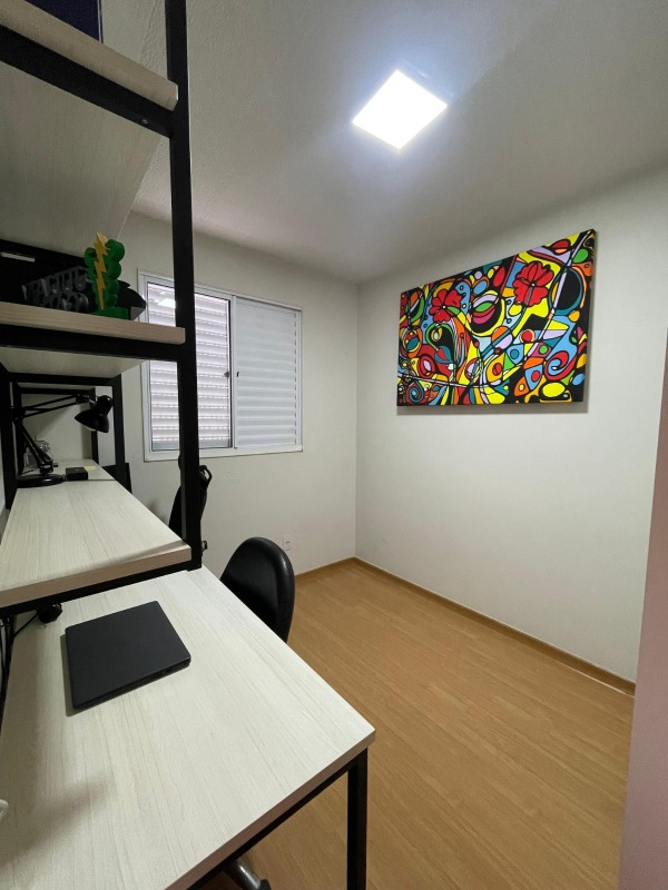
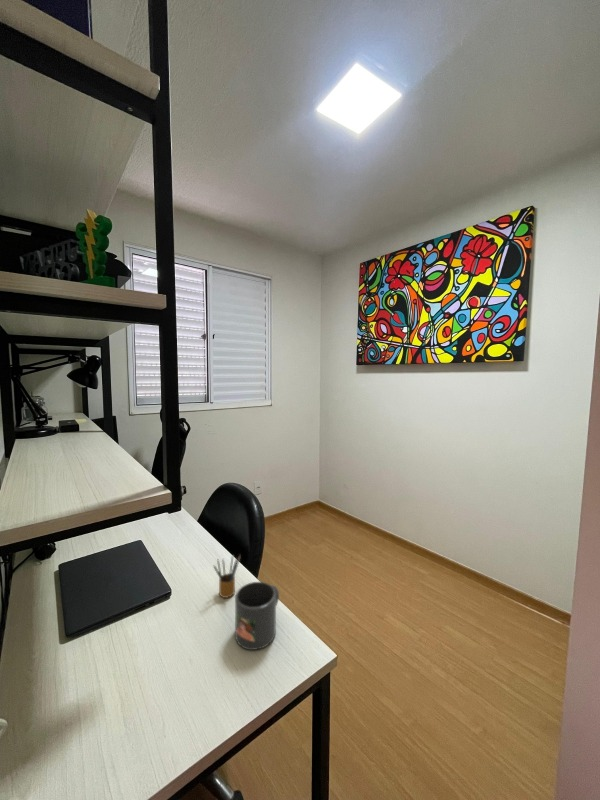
+ pencil box (226, 575)
+ mug (260, 609)
